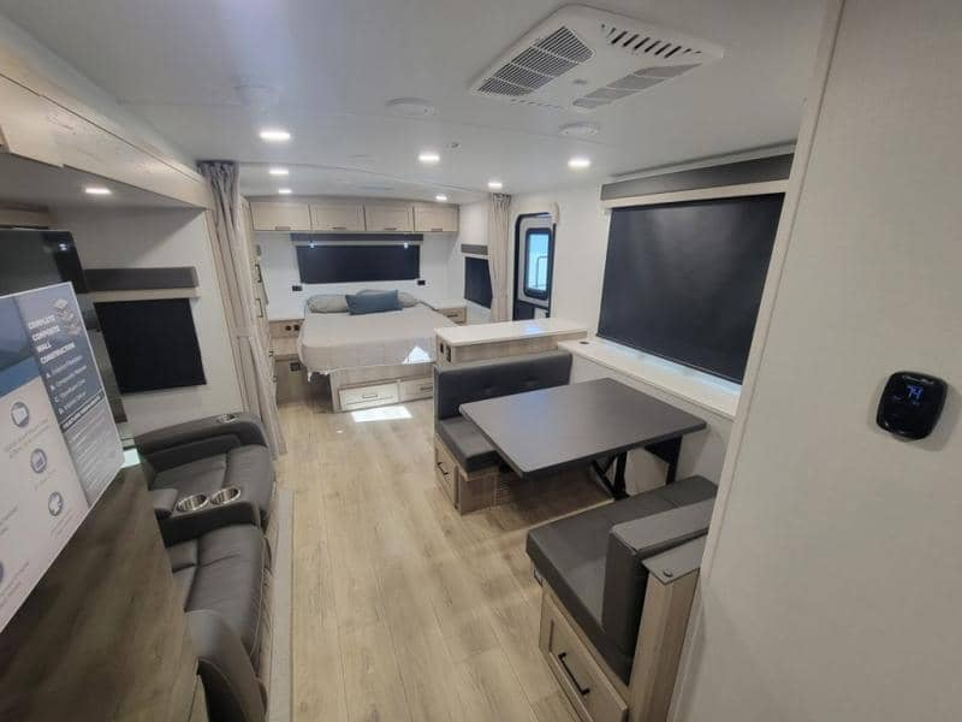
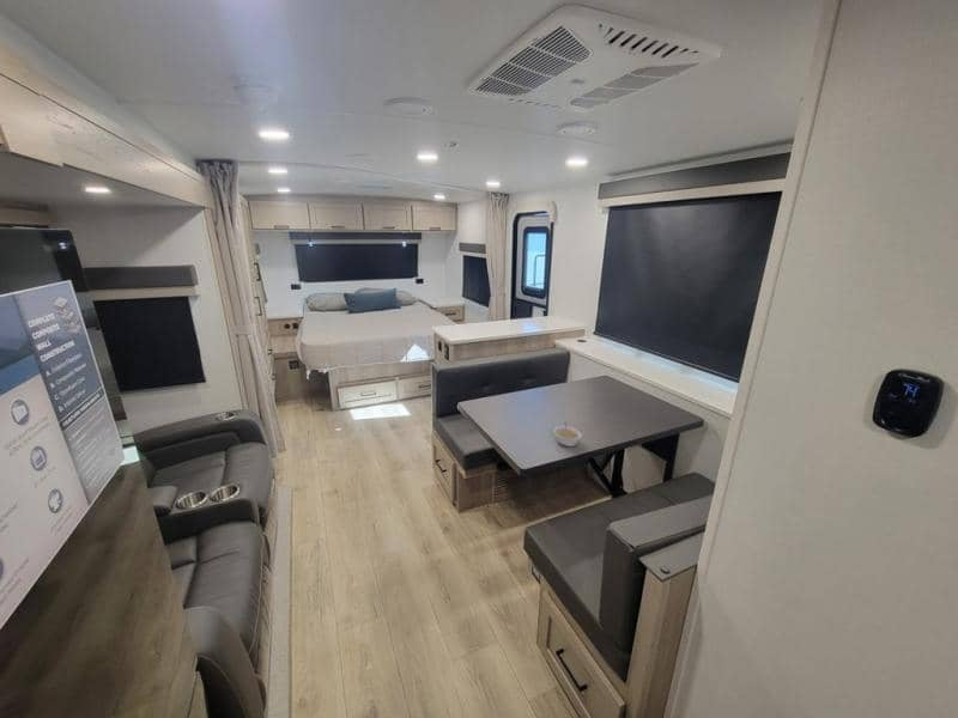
+ legume (565, 436)
